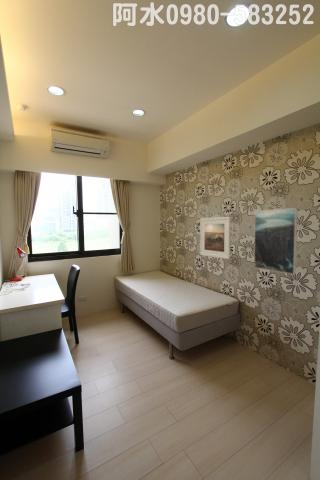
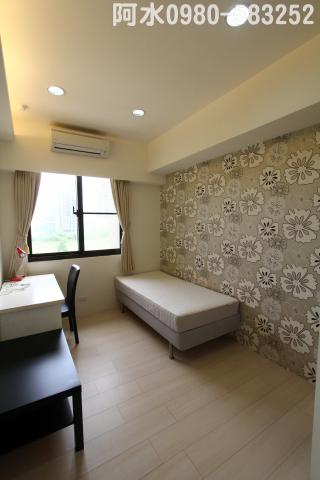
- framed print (273, 240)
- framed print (214, 237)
